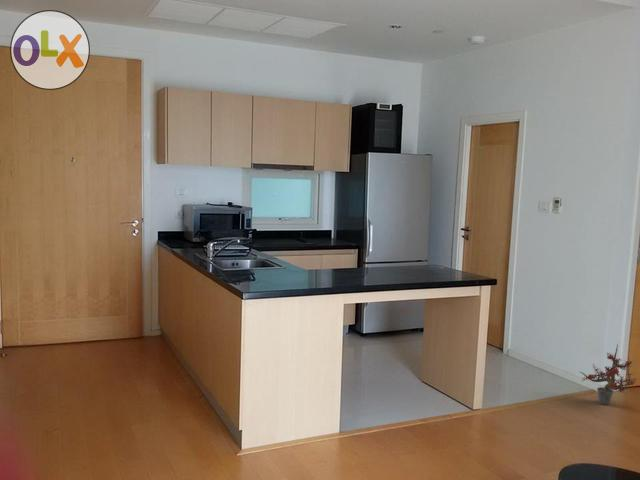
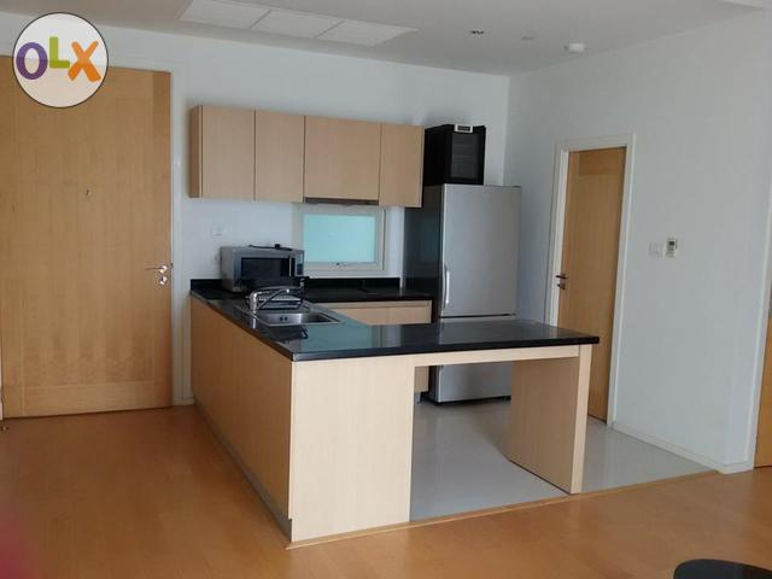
- potted plant (609, 373)
